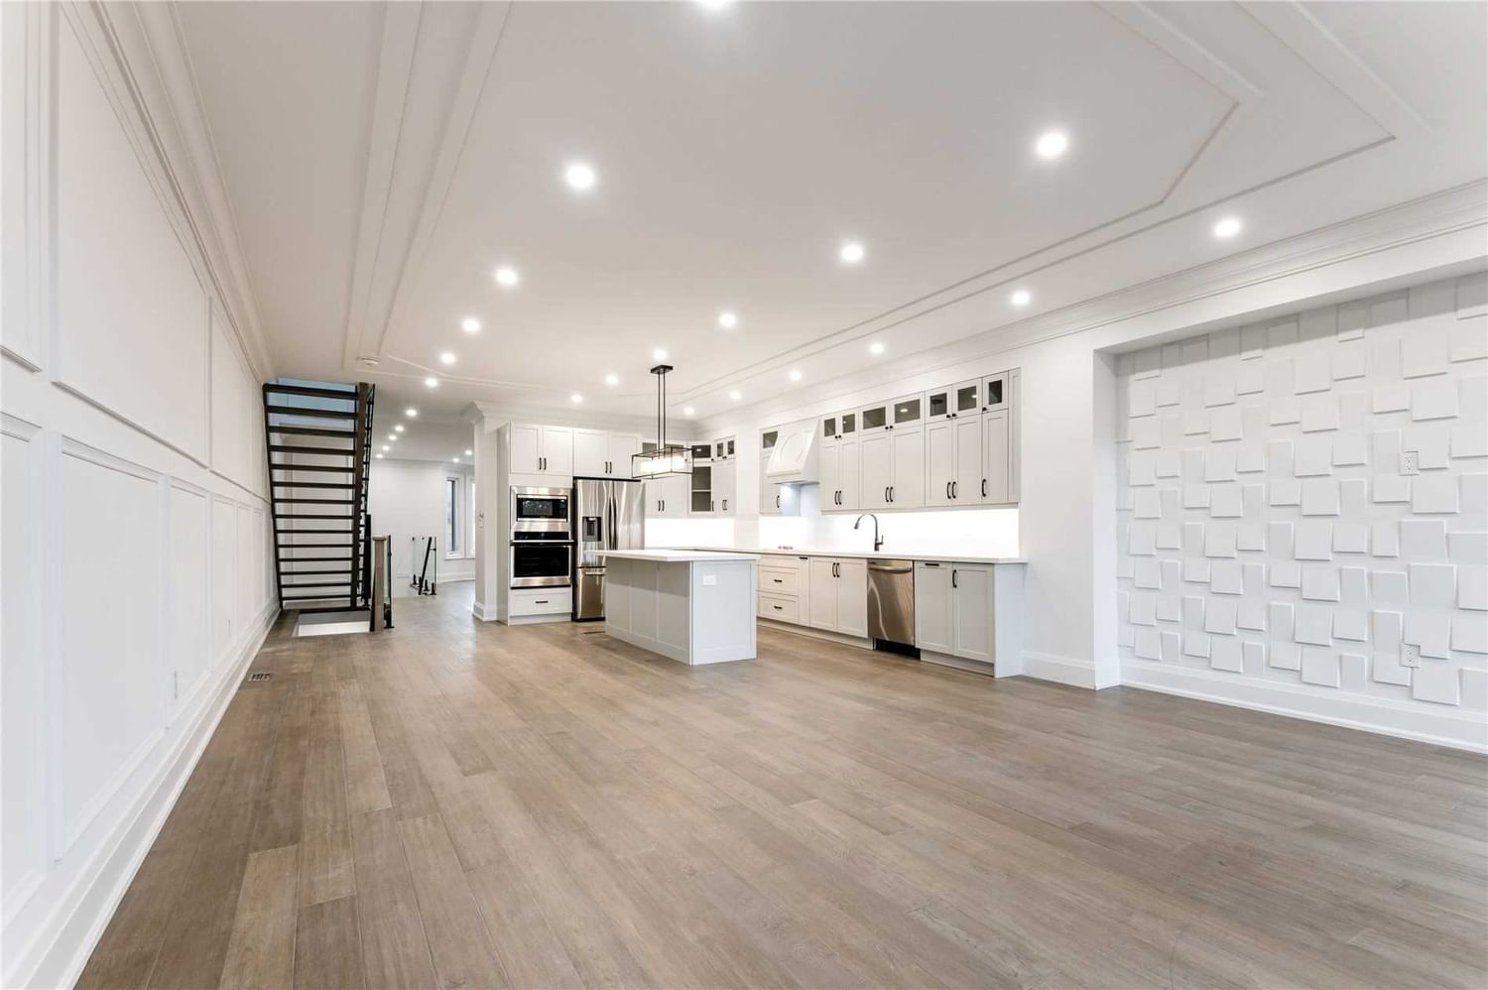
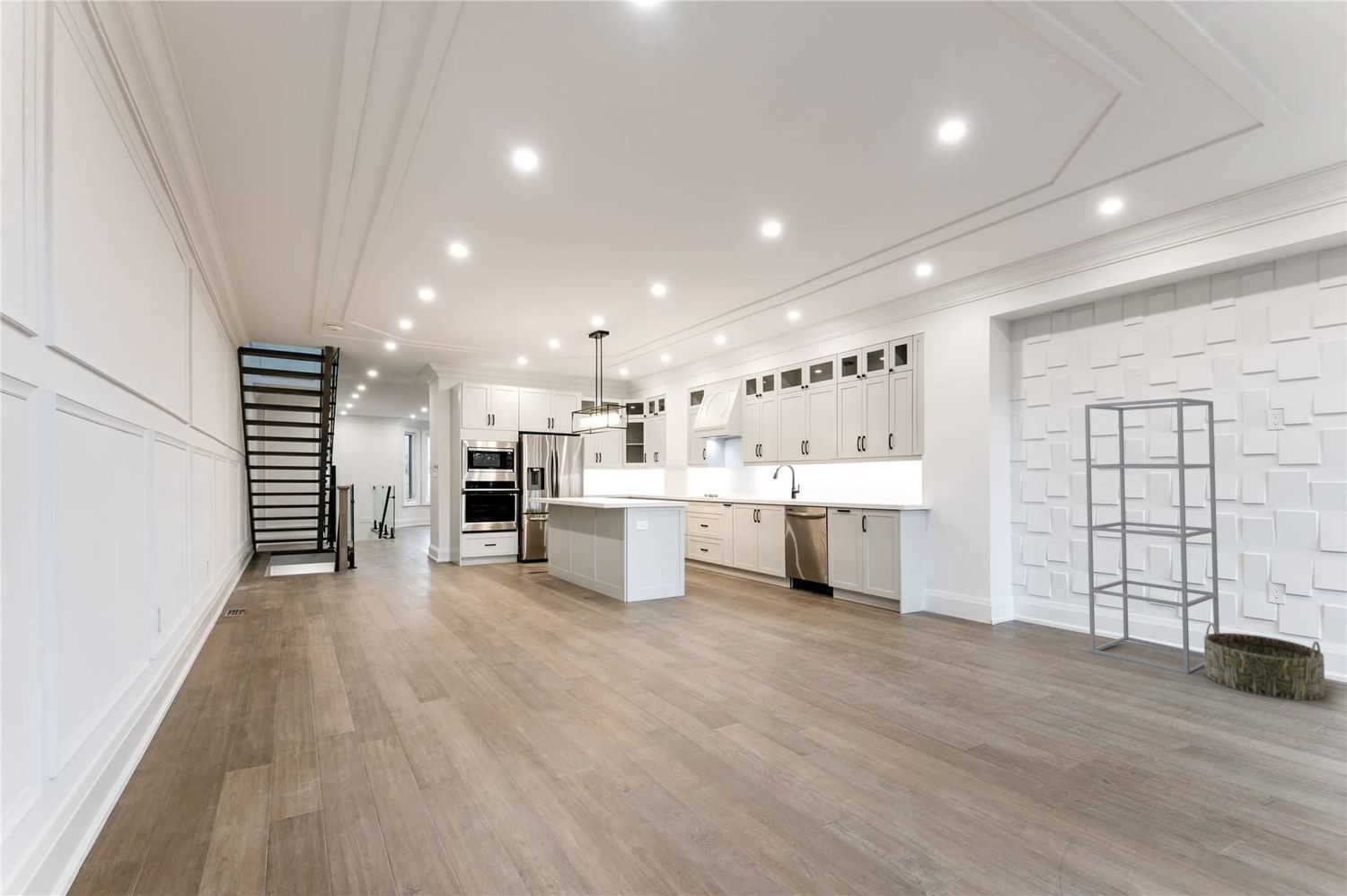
+ basket (1261, 657)
+ shelving unit (1150, 526)
